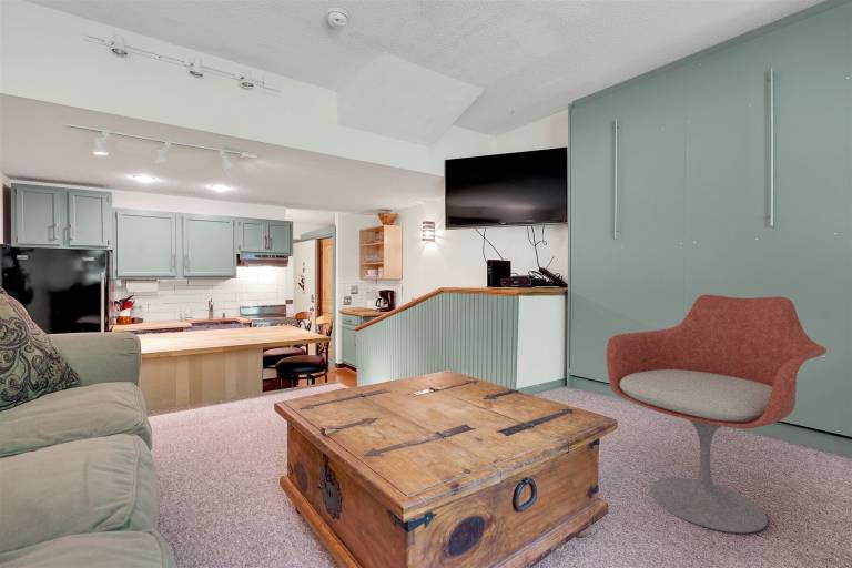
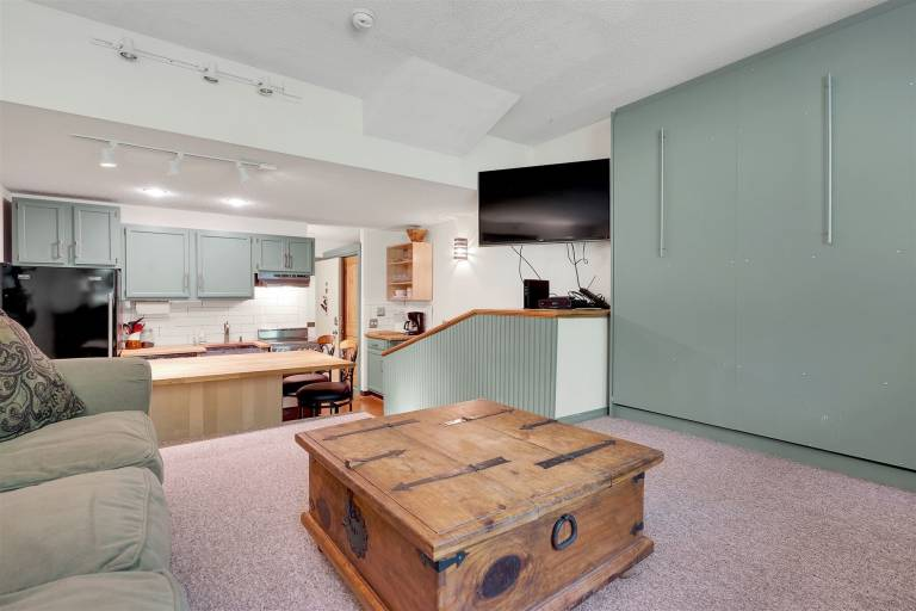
- armchair (704, 399)
